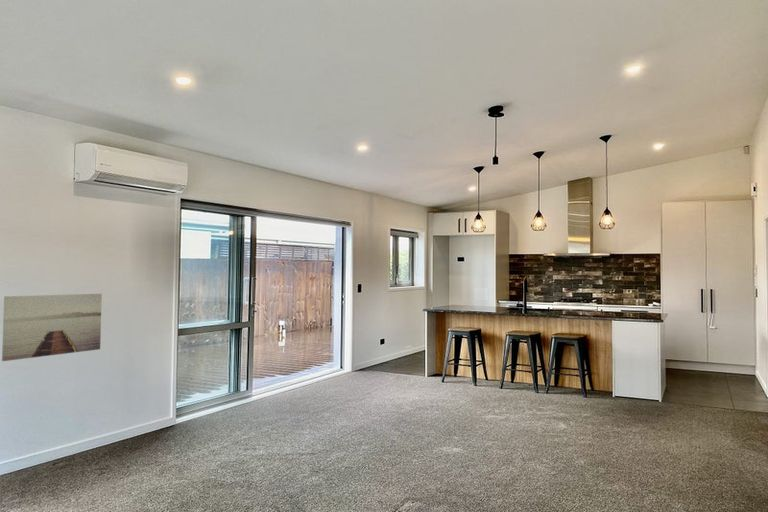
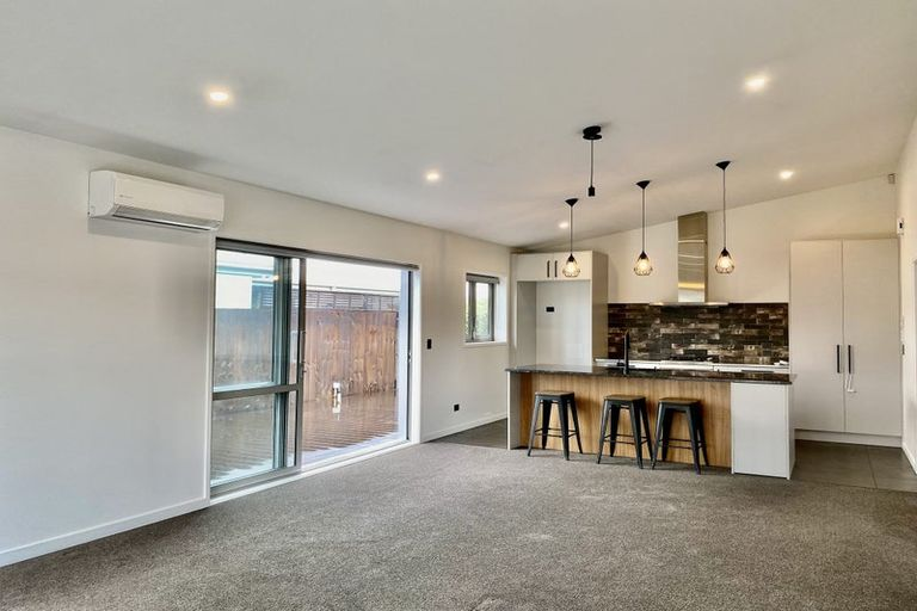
- wall art (55, 324)
